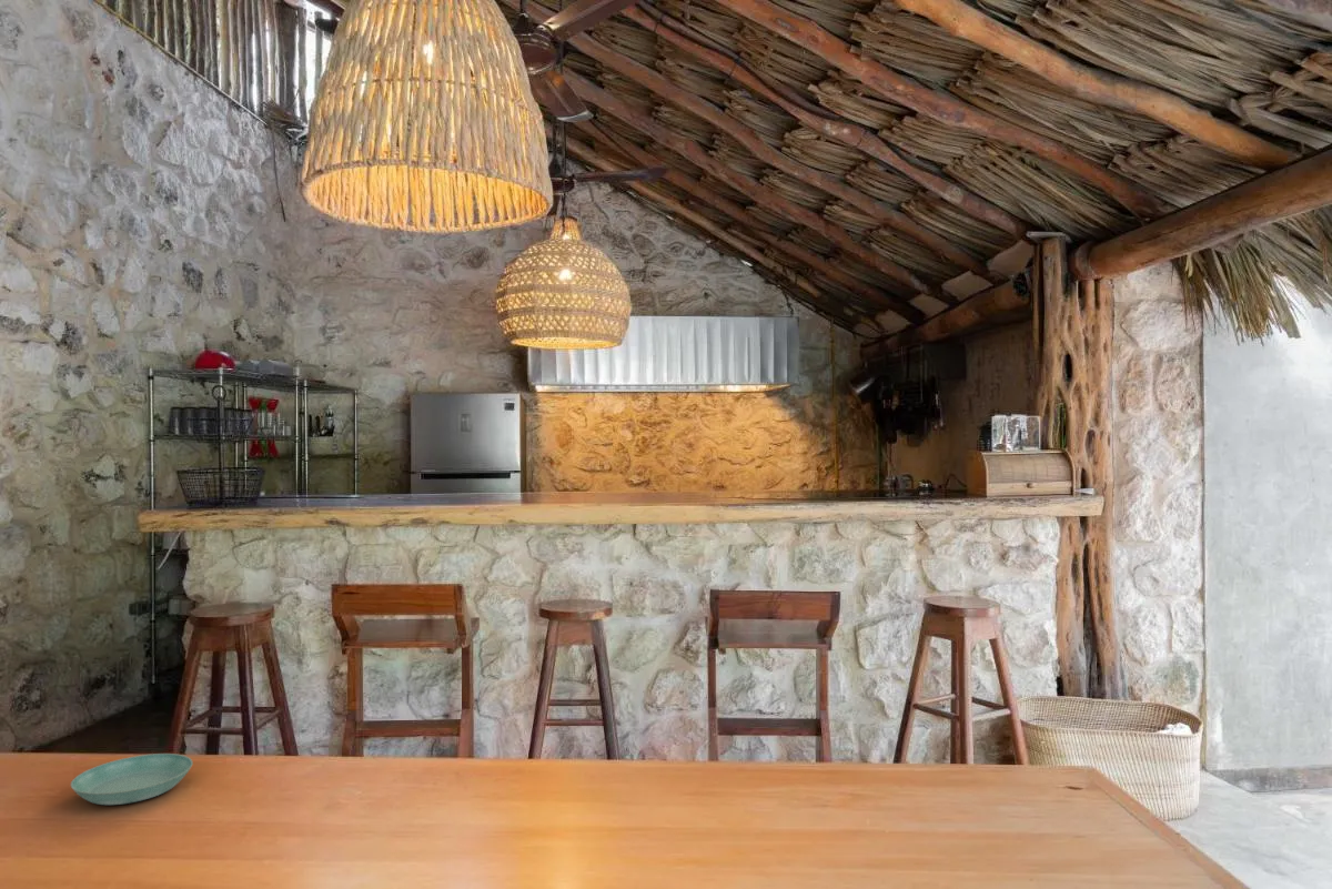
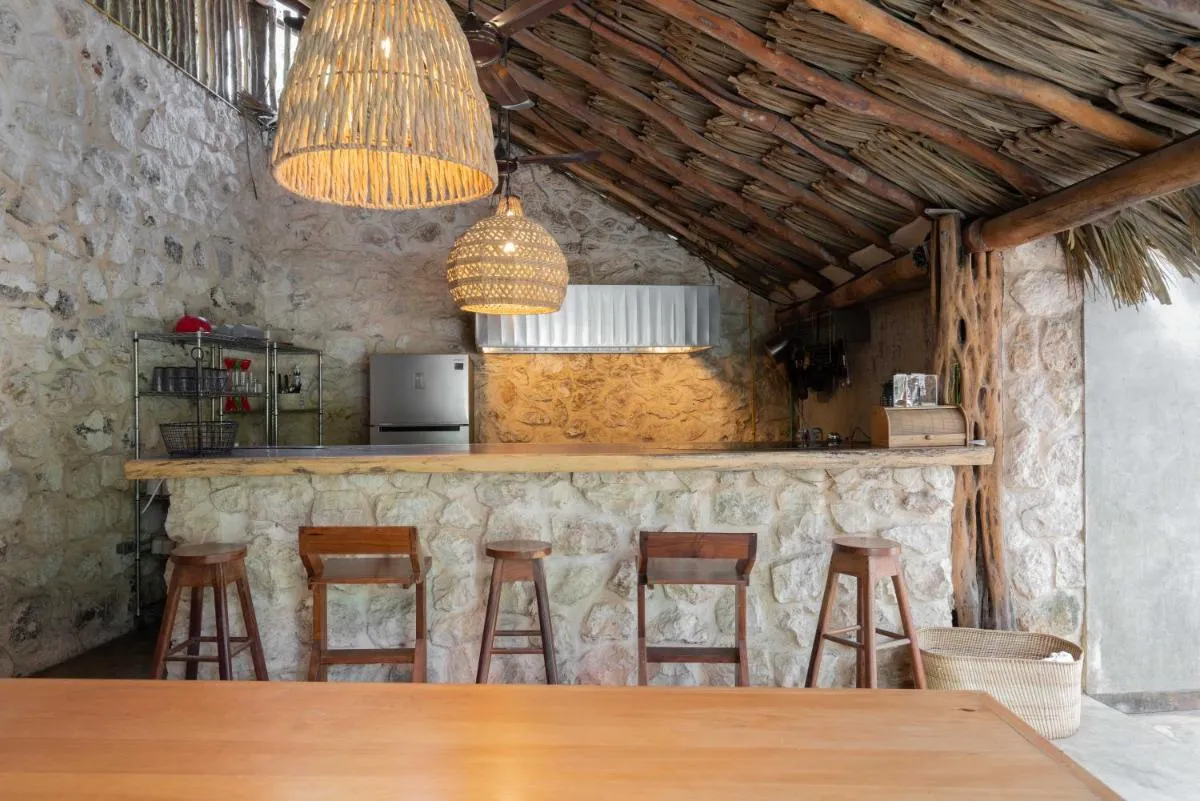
- saucer (133, 780)
